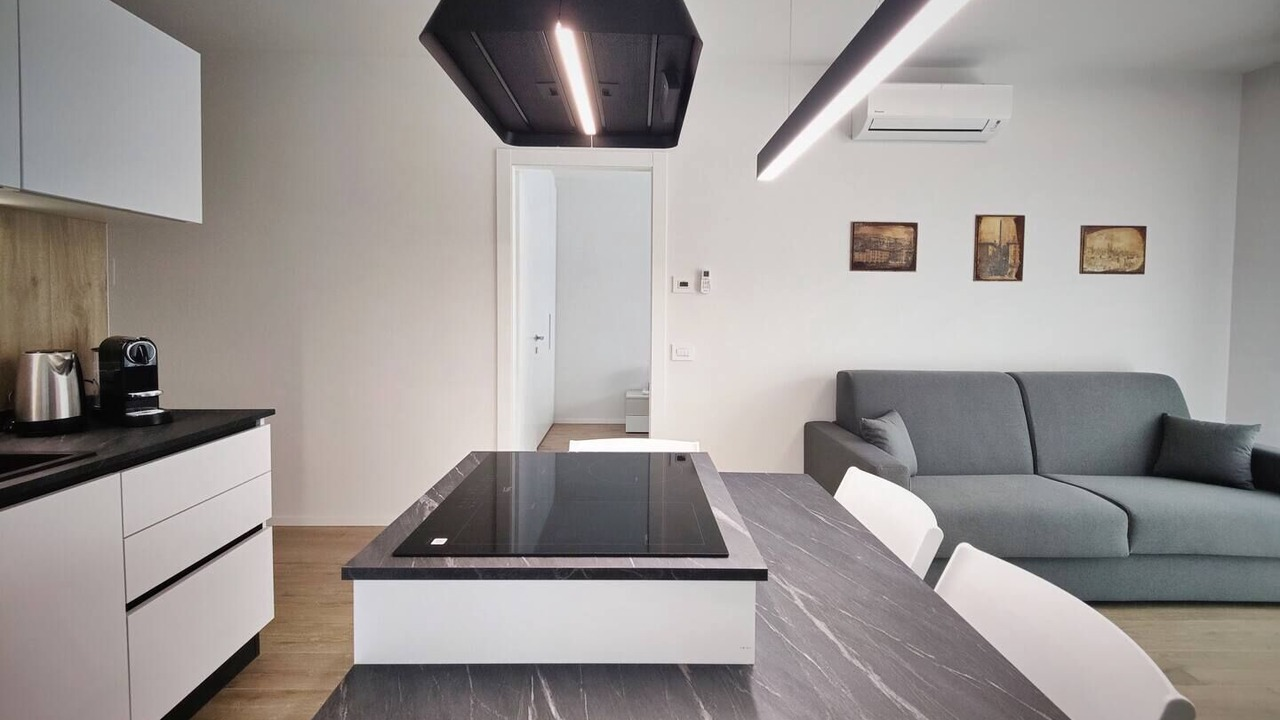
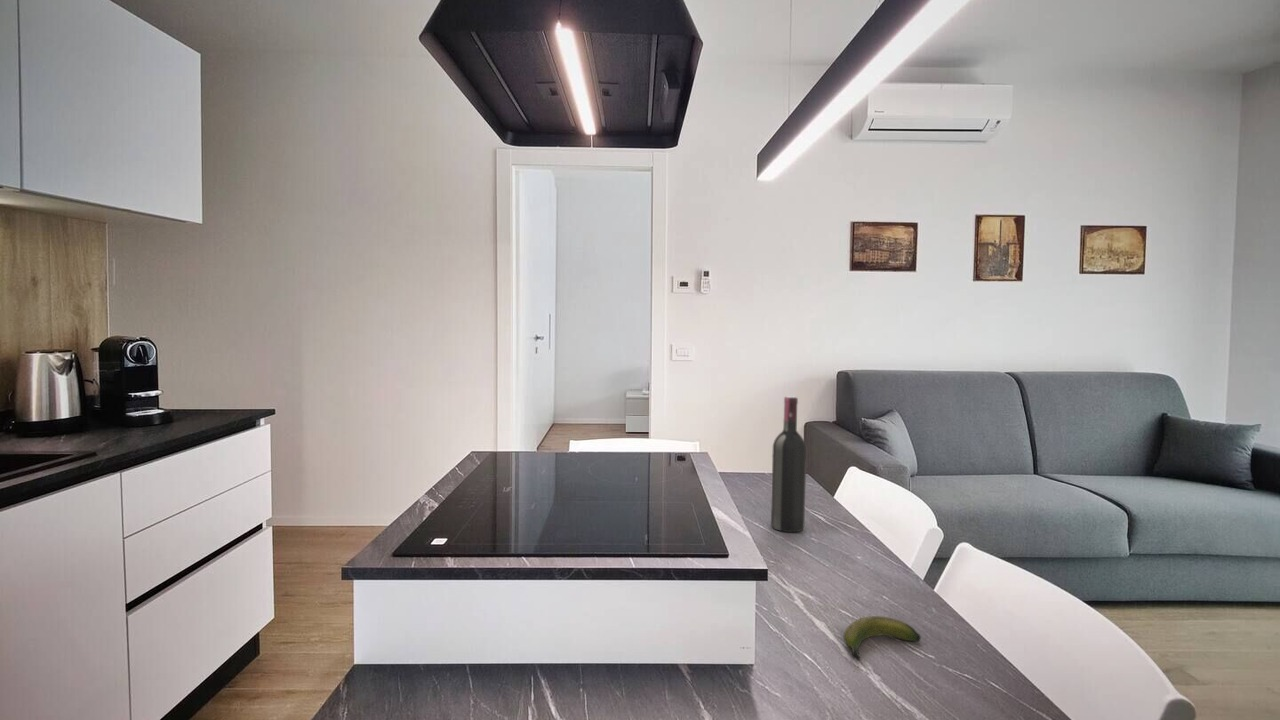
+ wine bottle (789, 462)
+ banana (875, 635)
